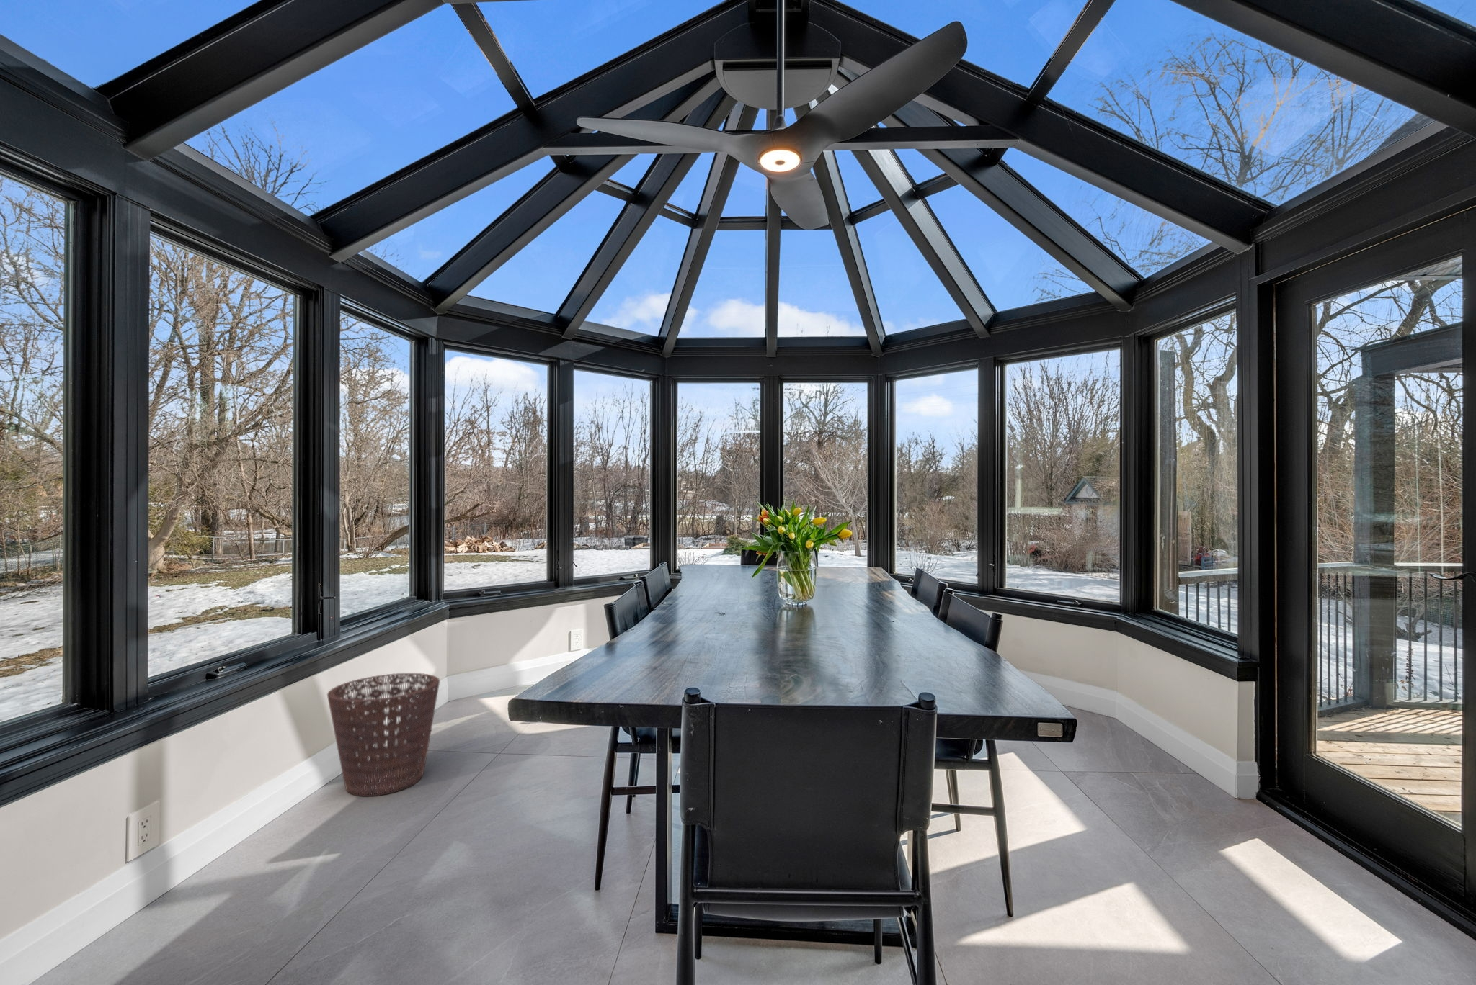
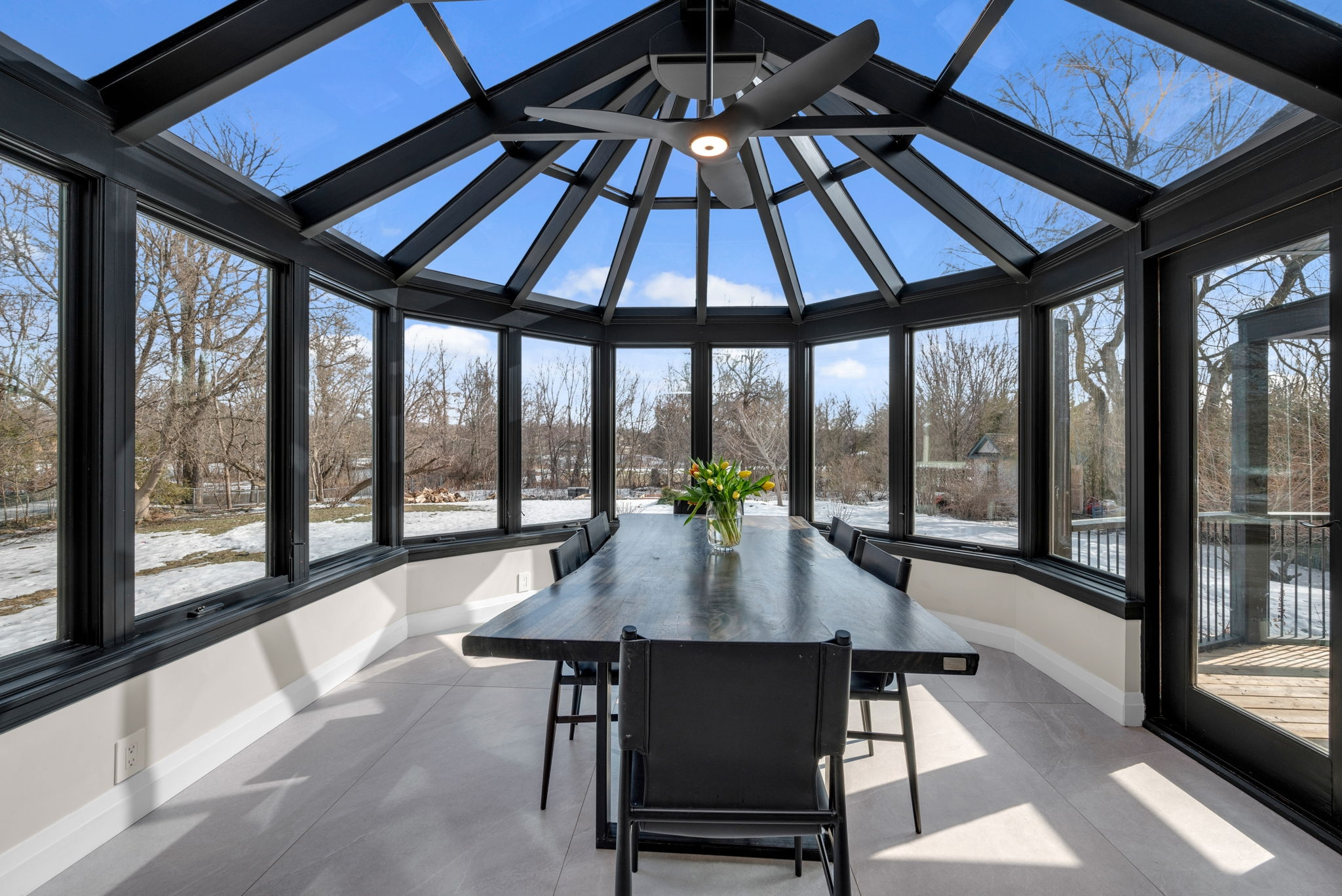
- basket (386, 733)
